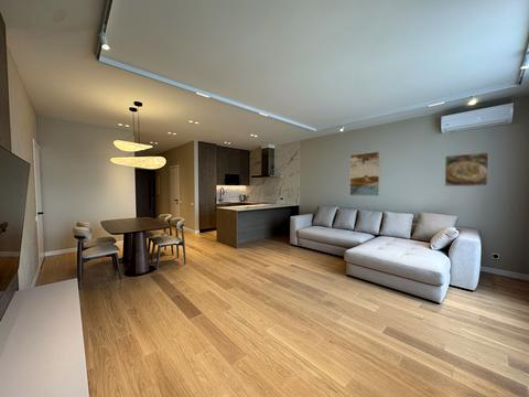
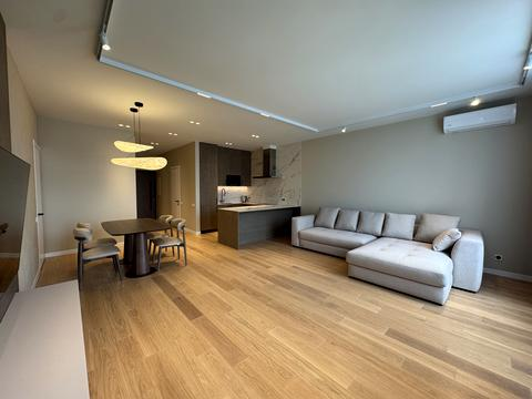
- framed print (364, 174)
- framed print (465, 170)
